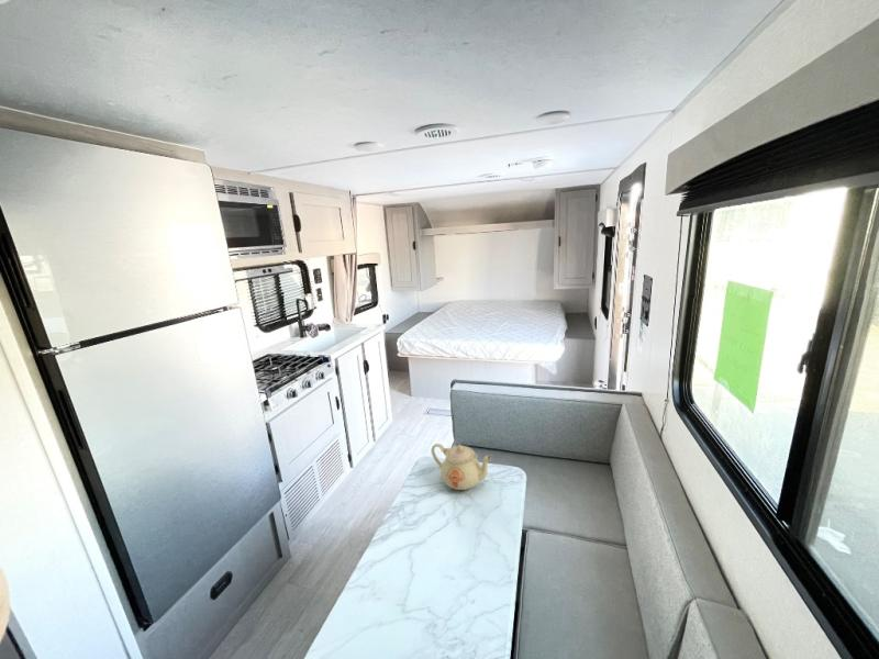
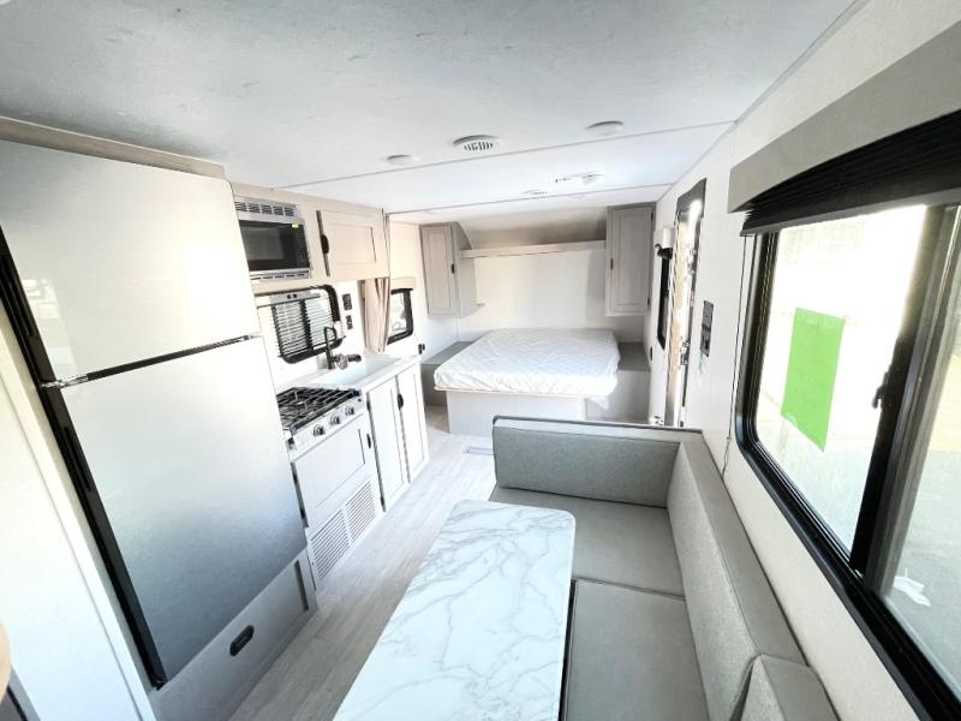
- teapot (460, 462)
